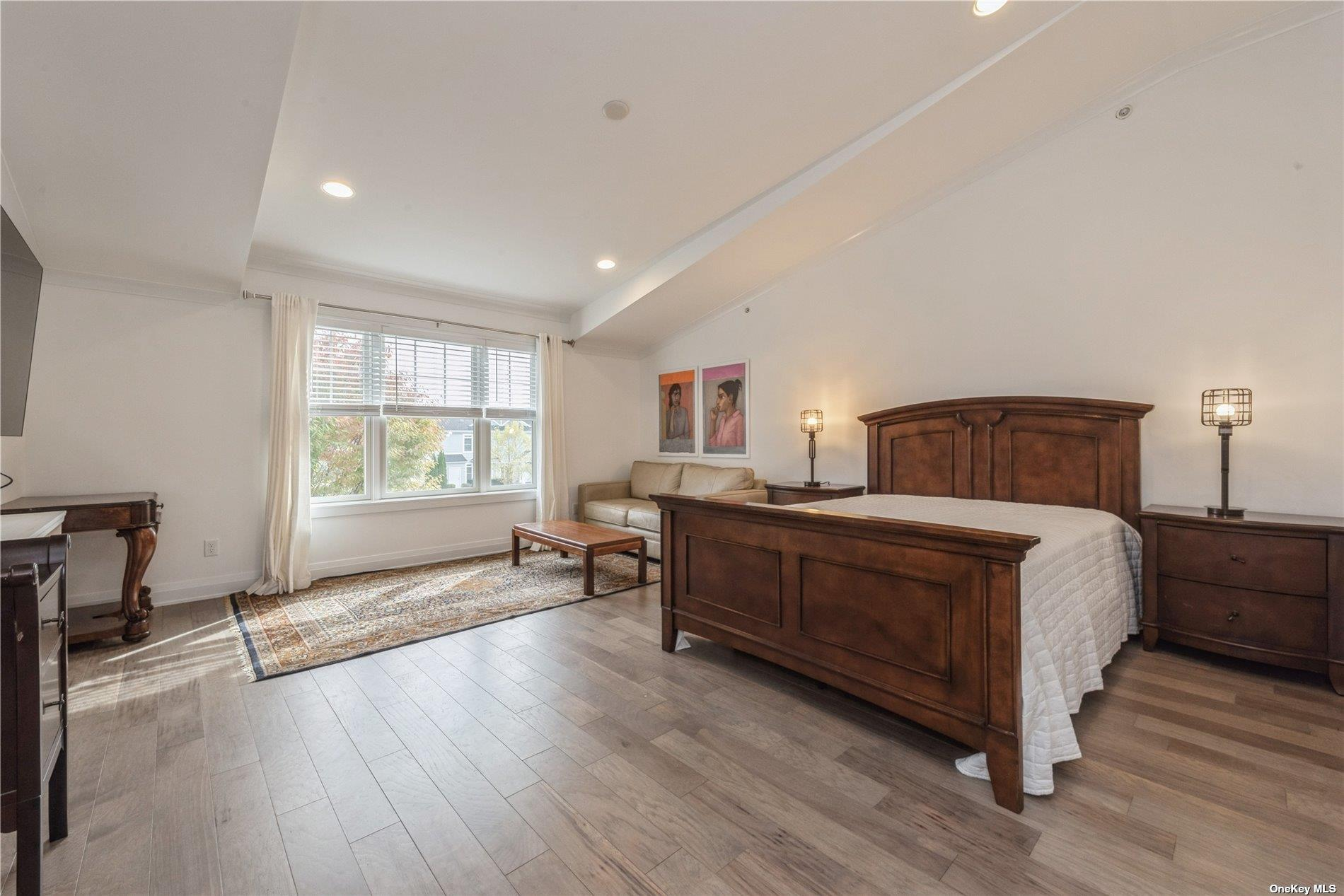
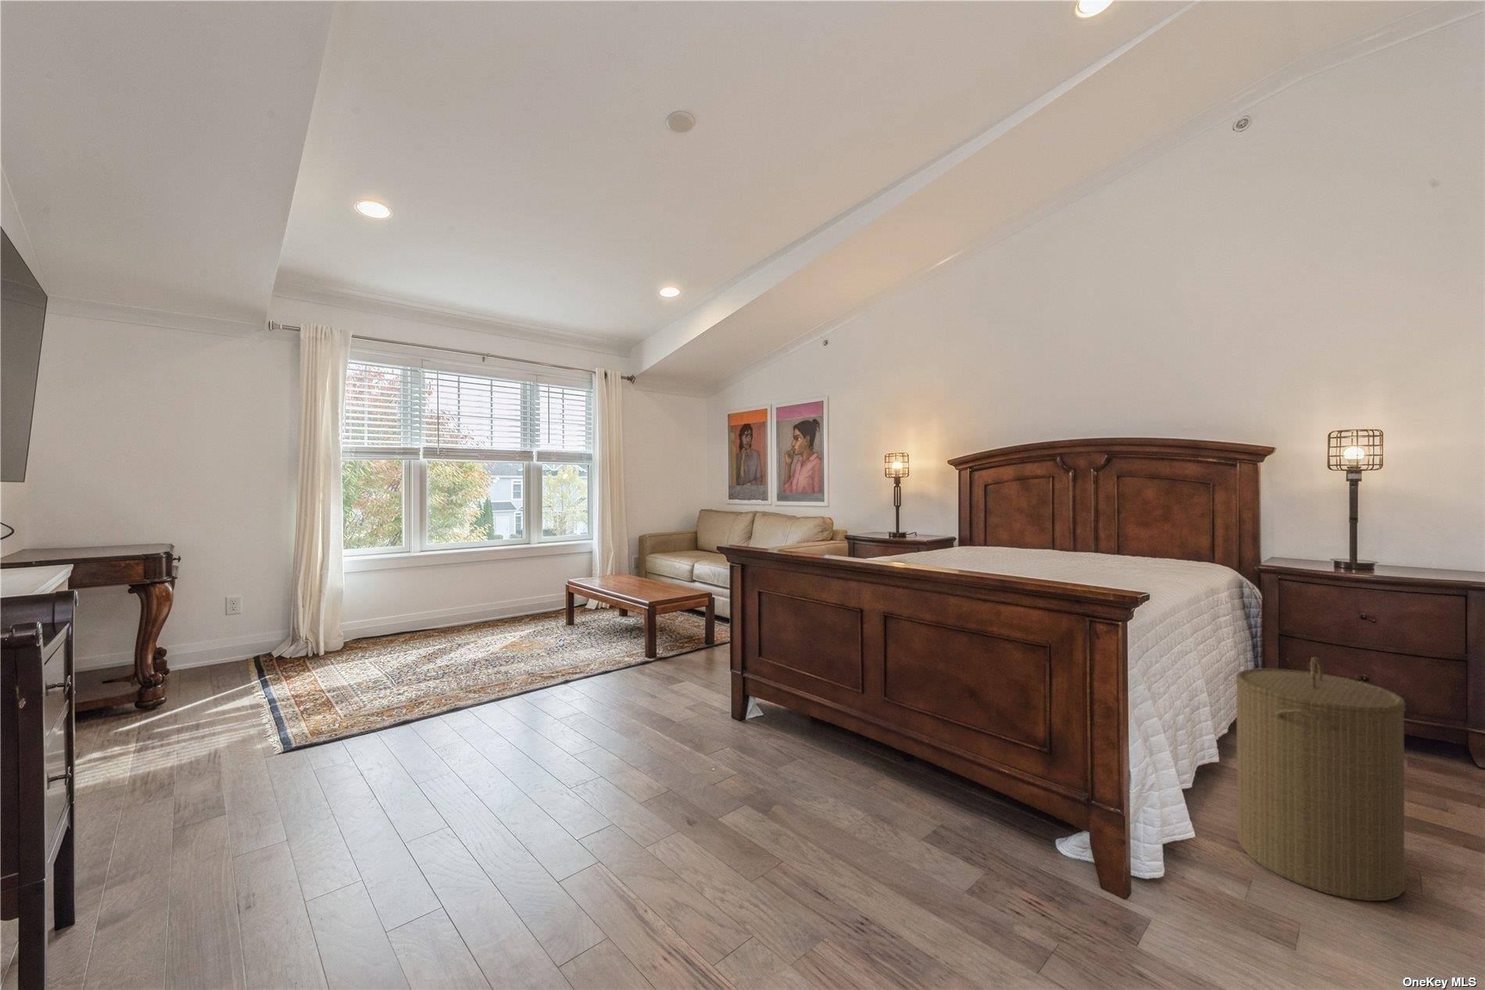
+ laundry hamper (1315, 759)
